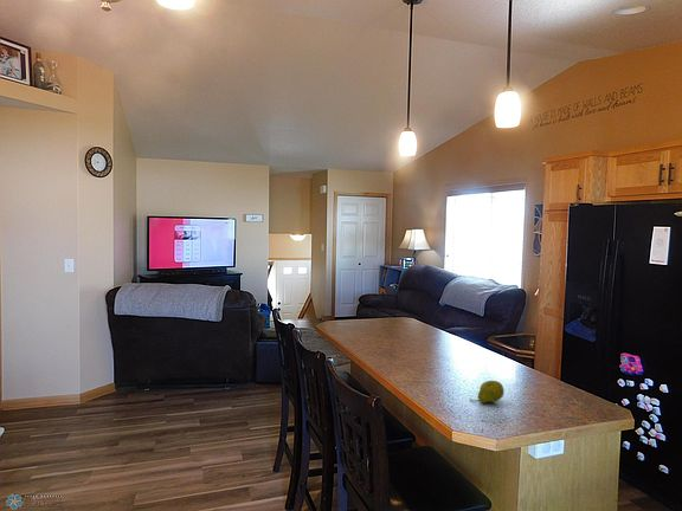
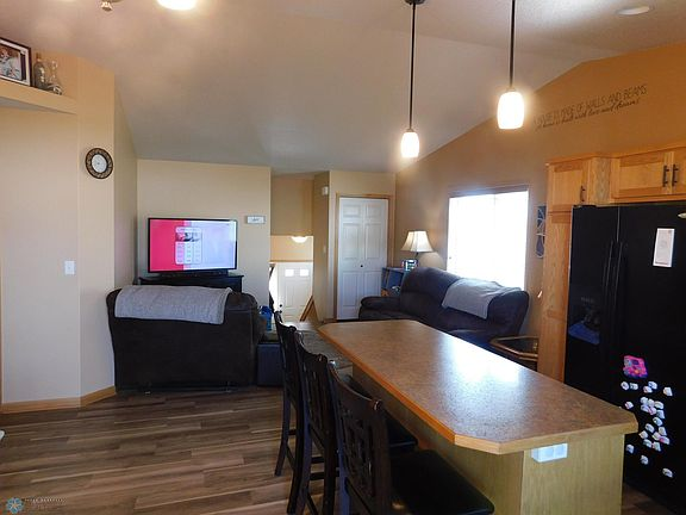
- fruit (487, 390)
